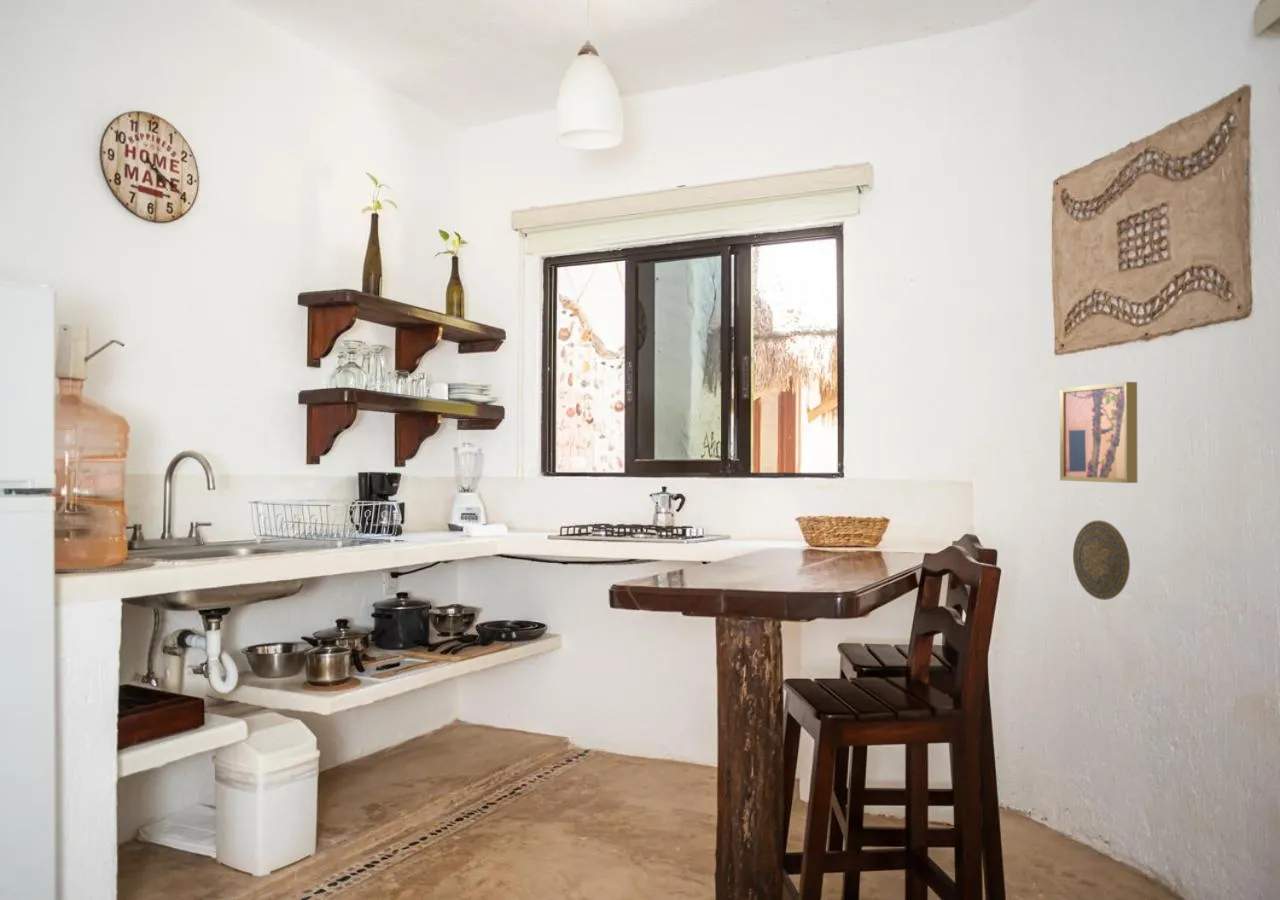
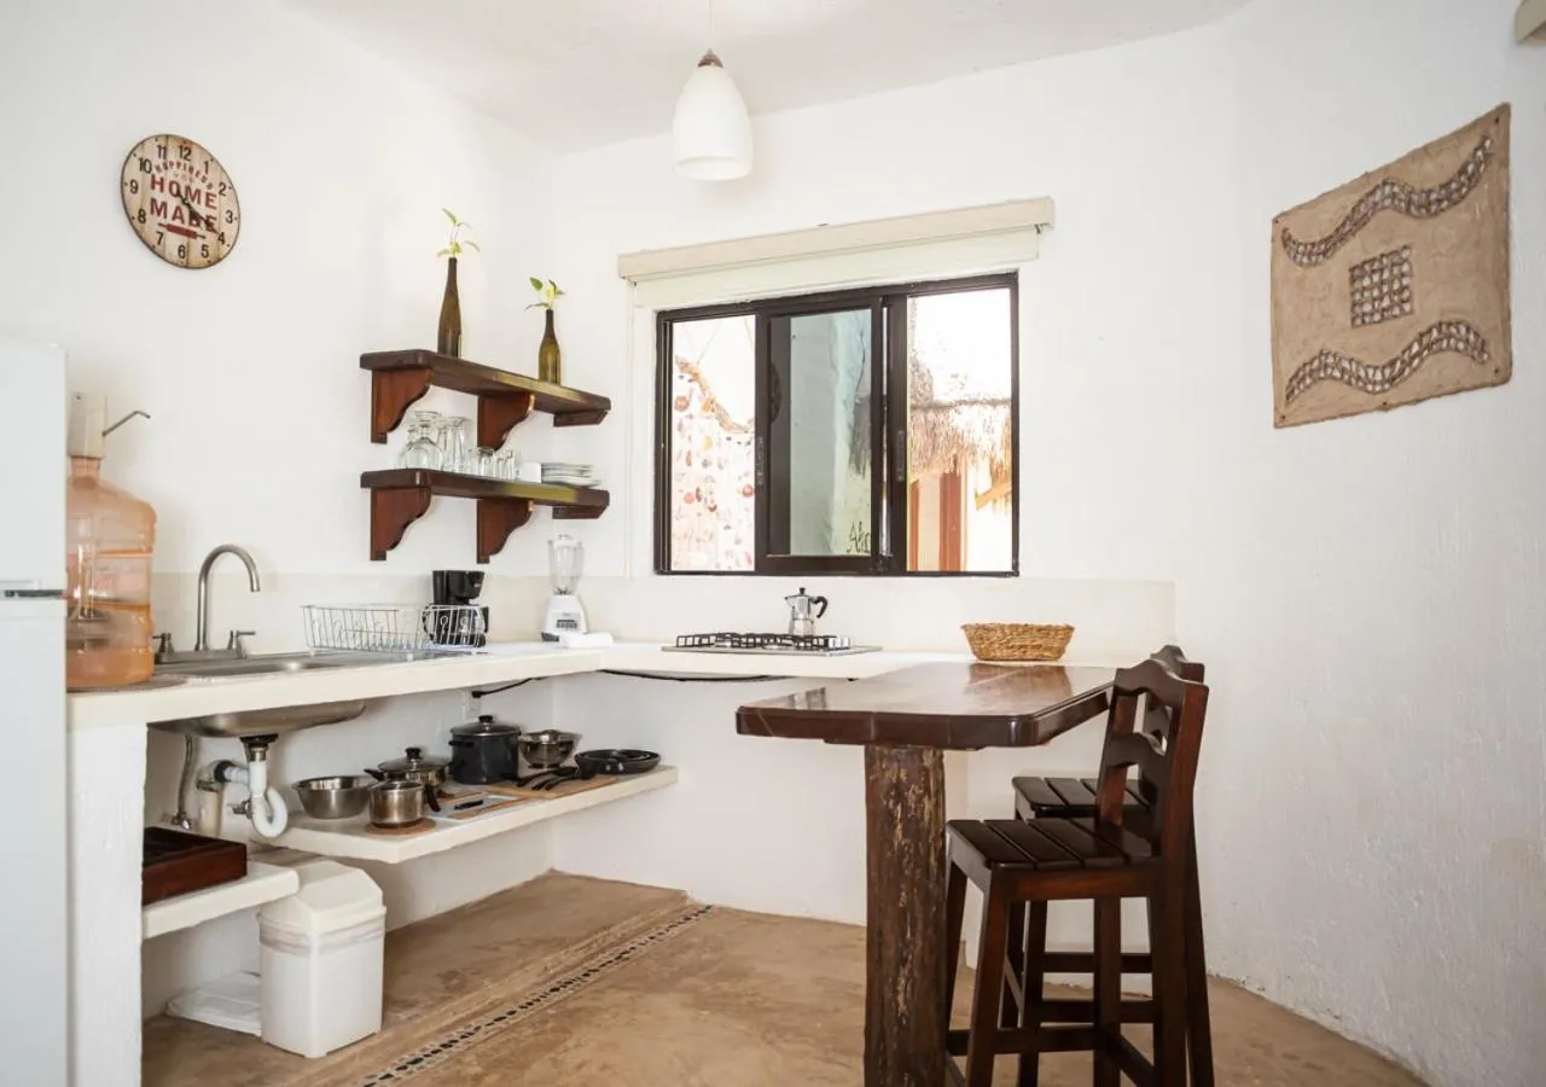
- wall art (1096, 433)
- decorative plate (1097, 559)
